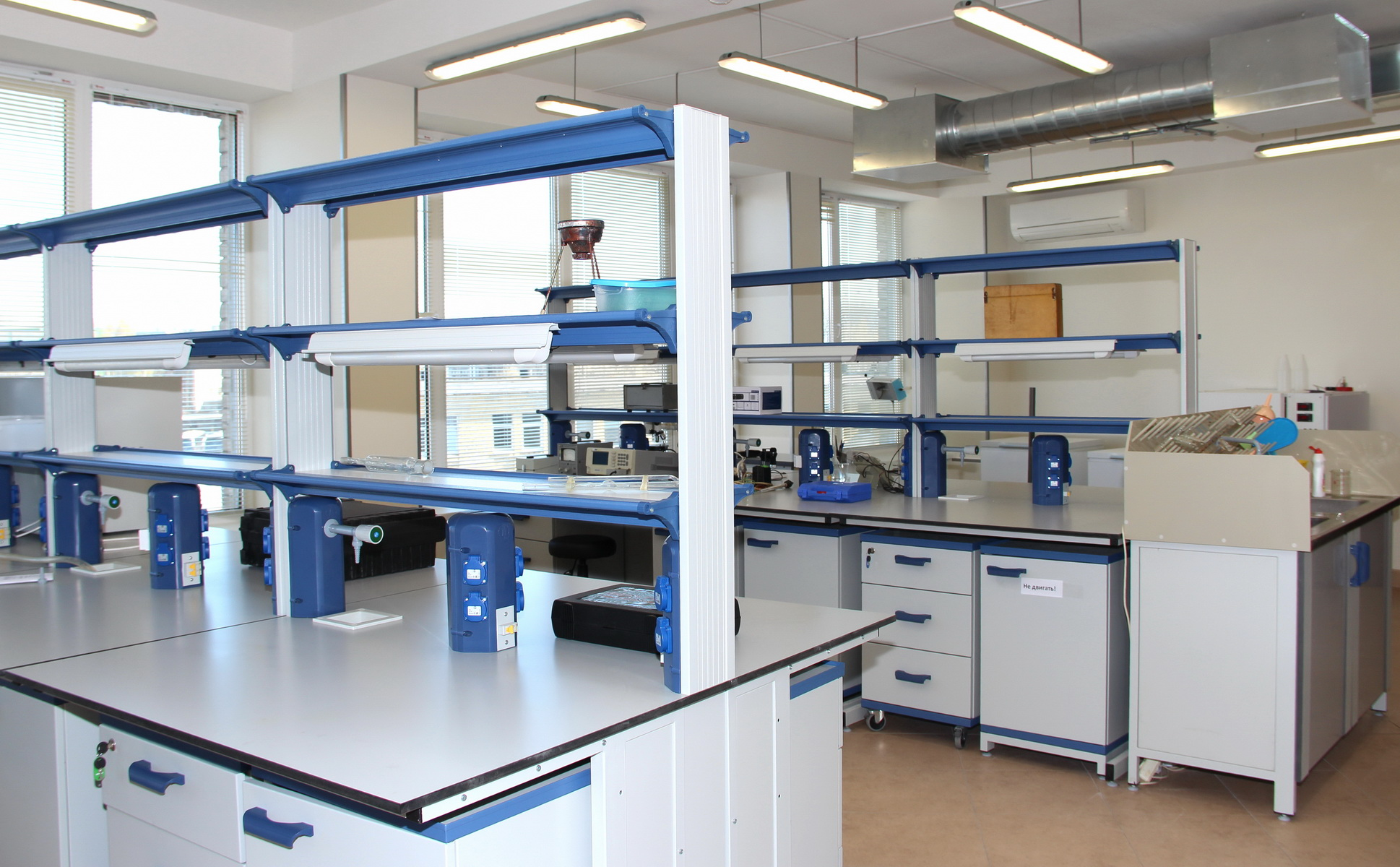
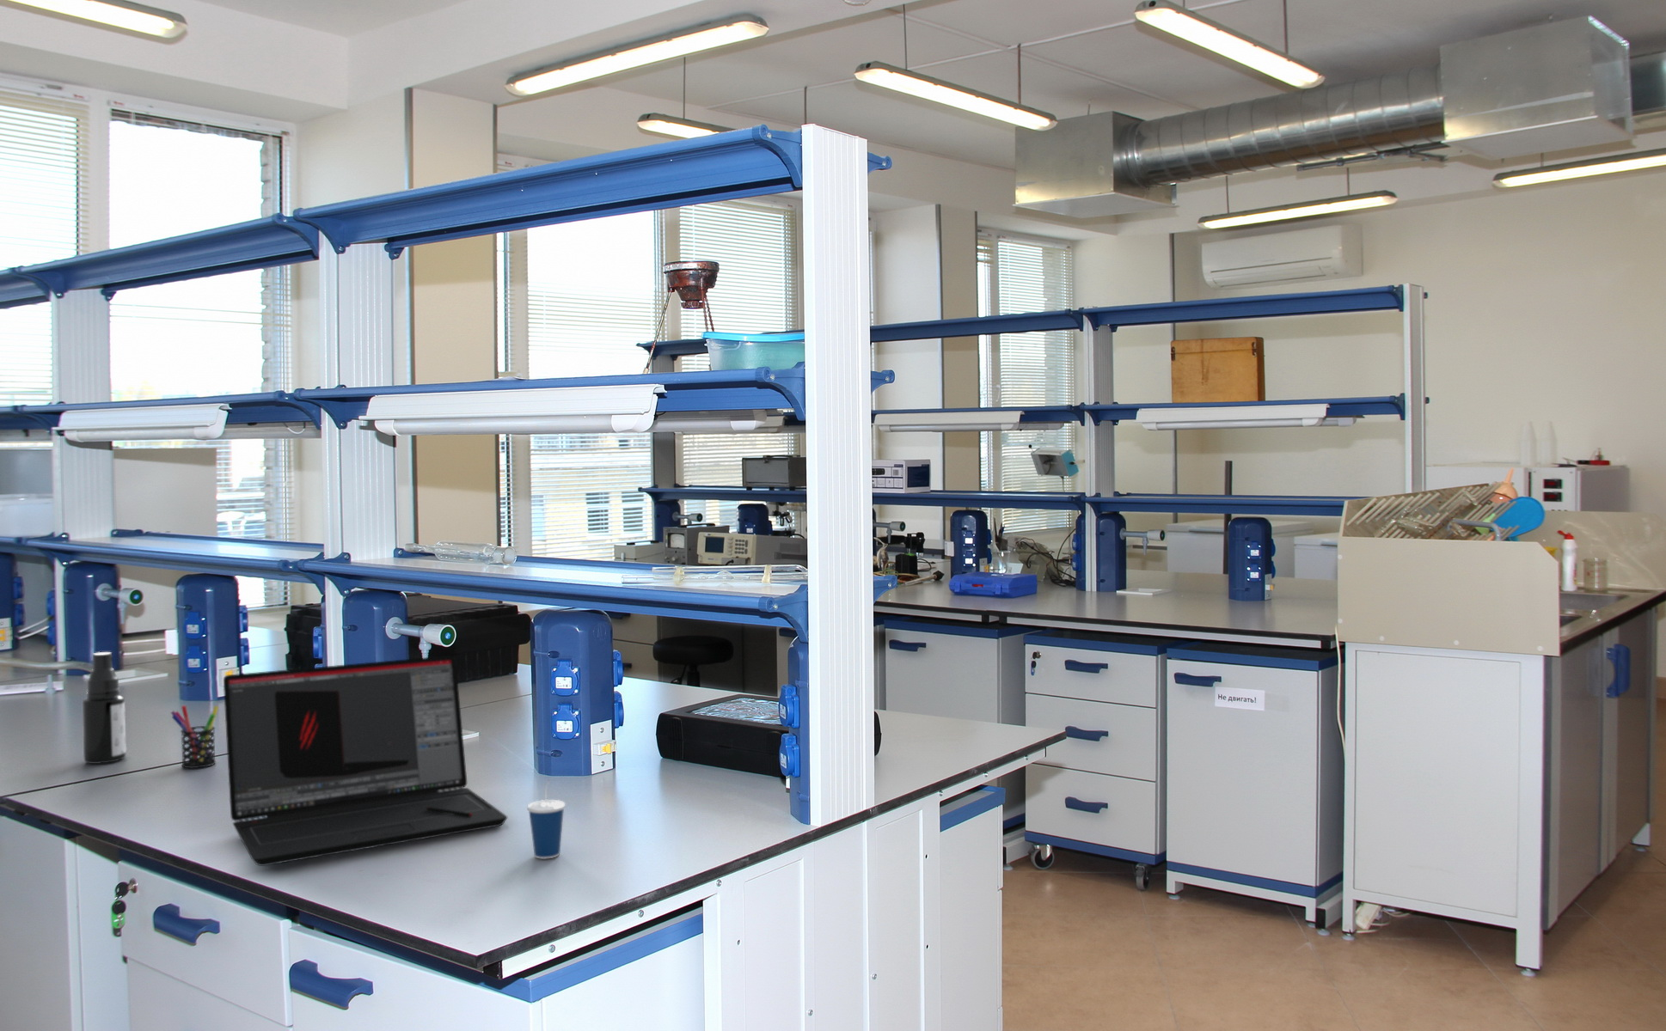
+ cup (546, 816)
+ spray bottle (104, 706)
+ laptop (364, 750)
+ pen holder (199, 734)
